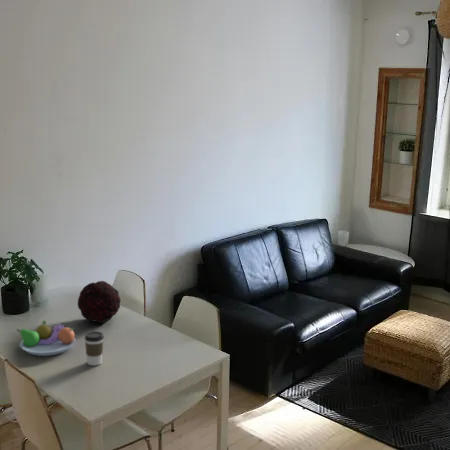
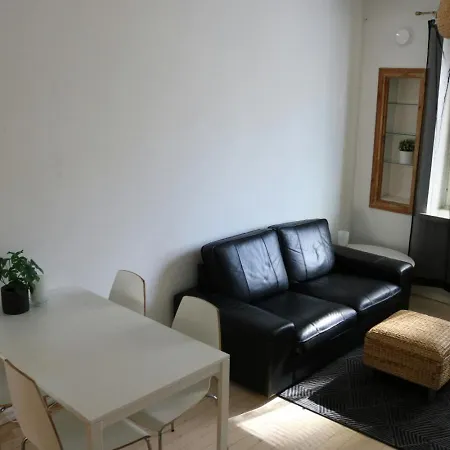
- coffee cup (94, 348)
- fruit bowl (46, 336)
- decorative orb (99, 301)
